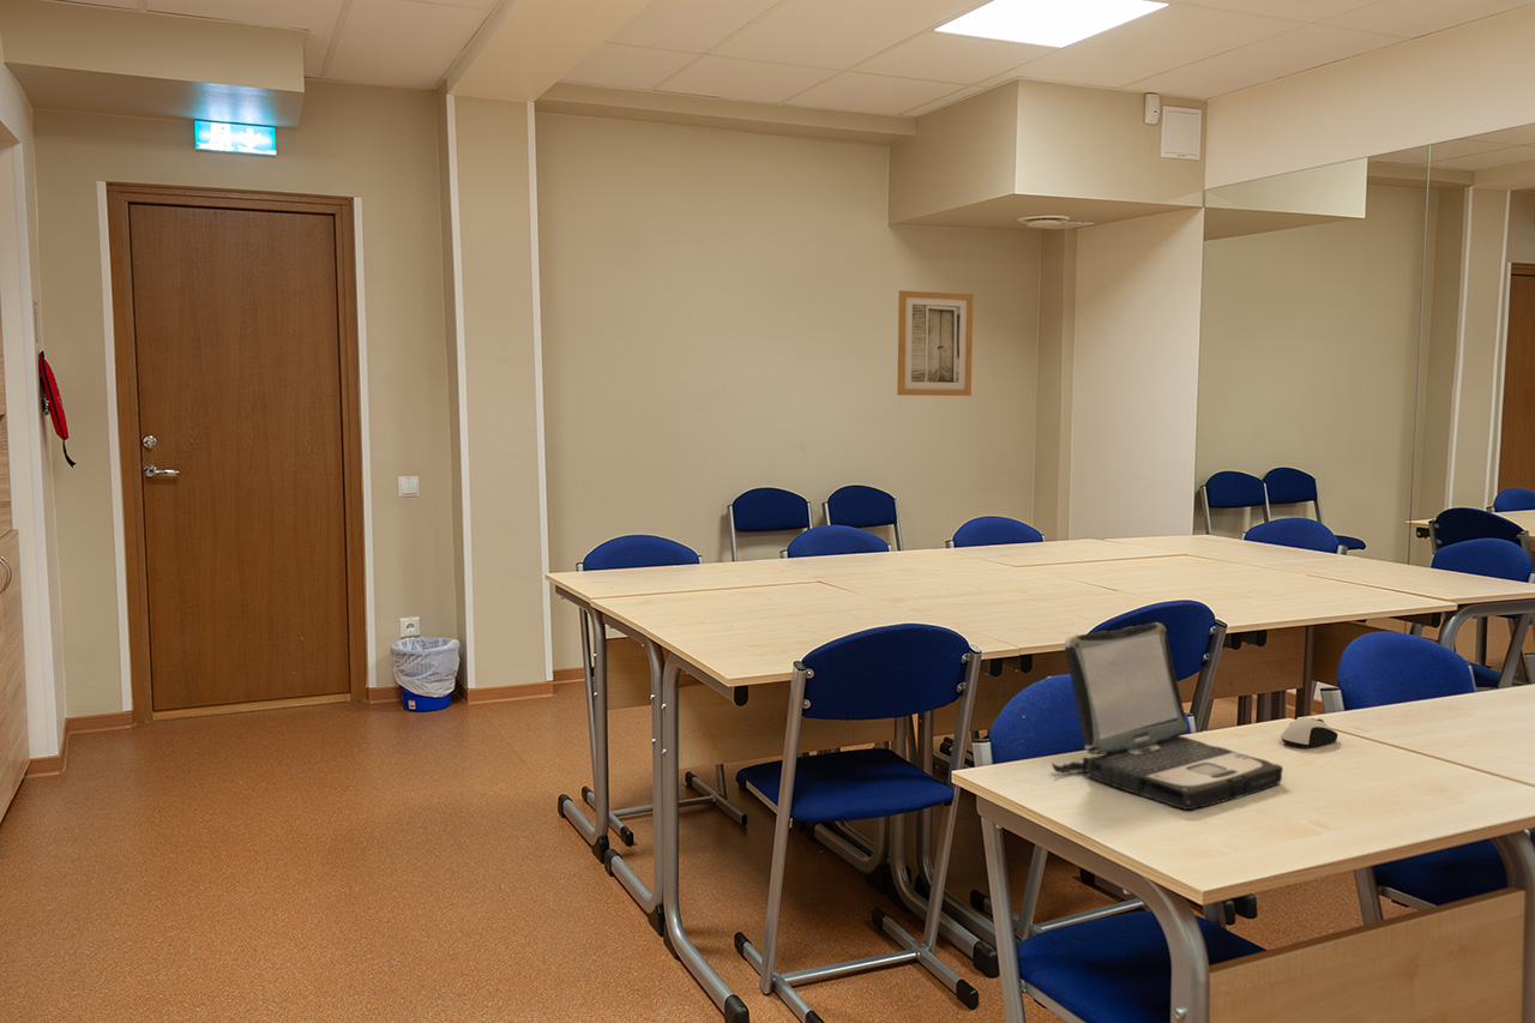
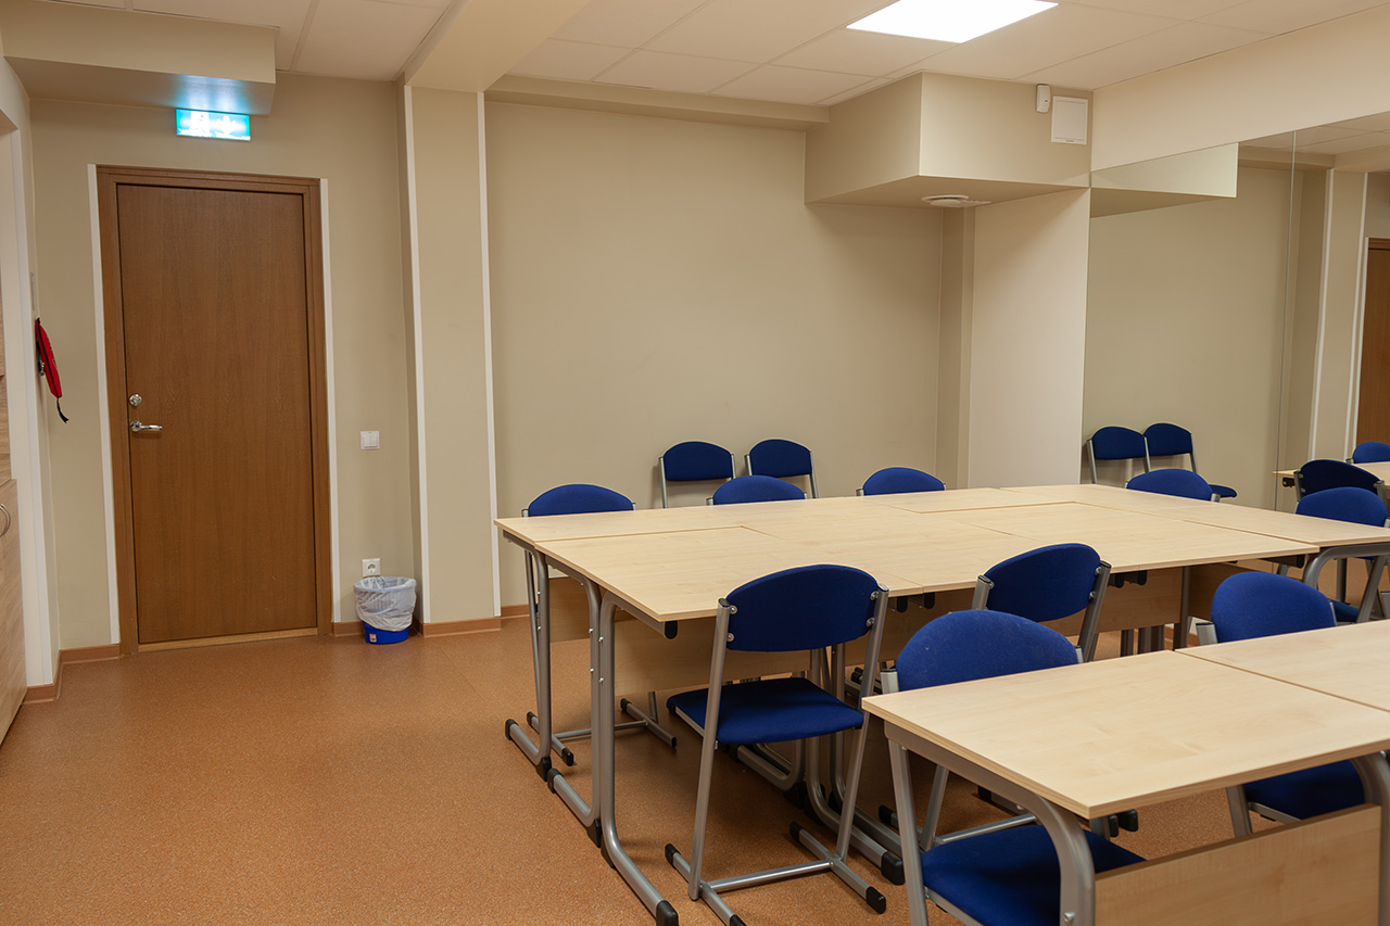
- computer mouse (1307, 729)
- laptop (1166, 708)
- wall art (935, 344)
